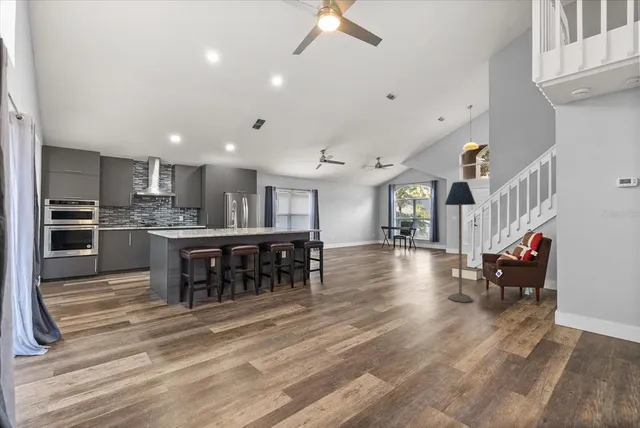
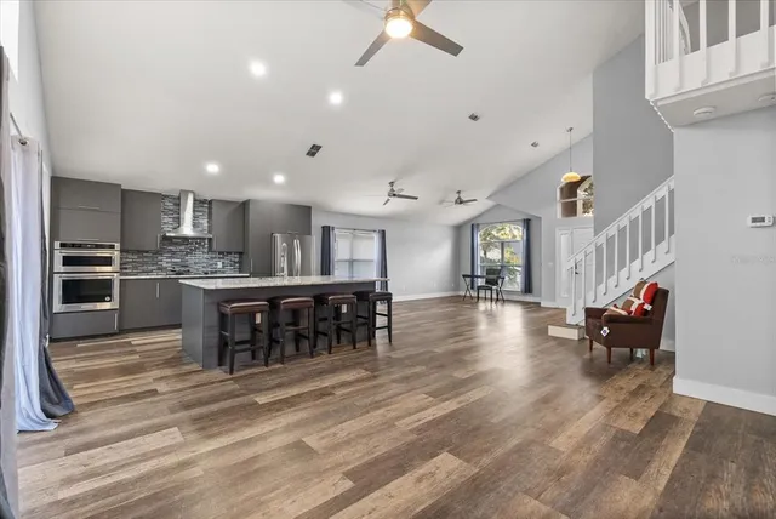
- floor lamp (460, 240)
